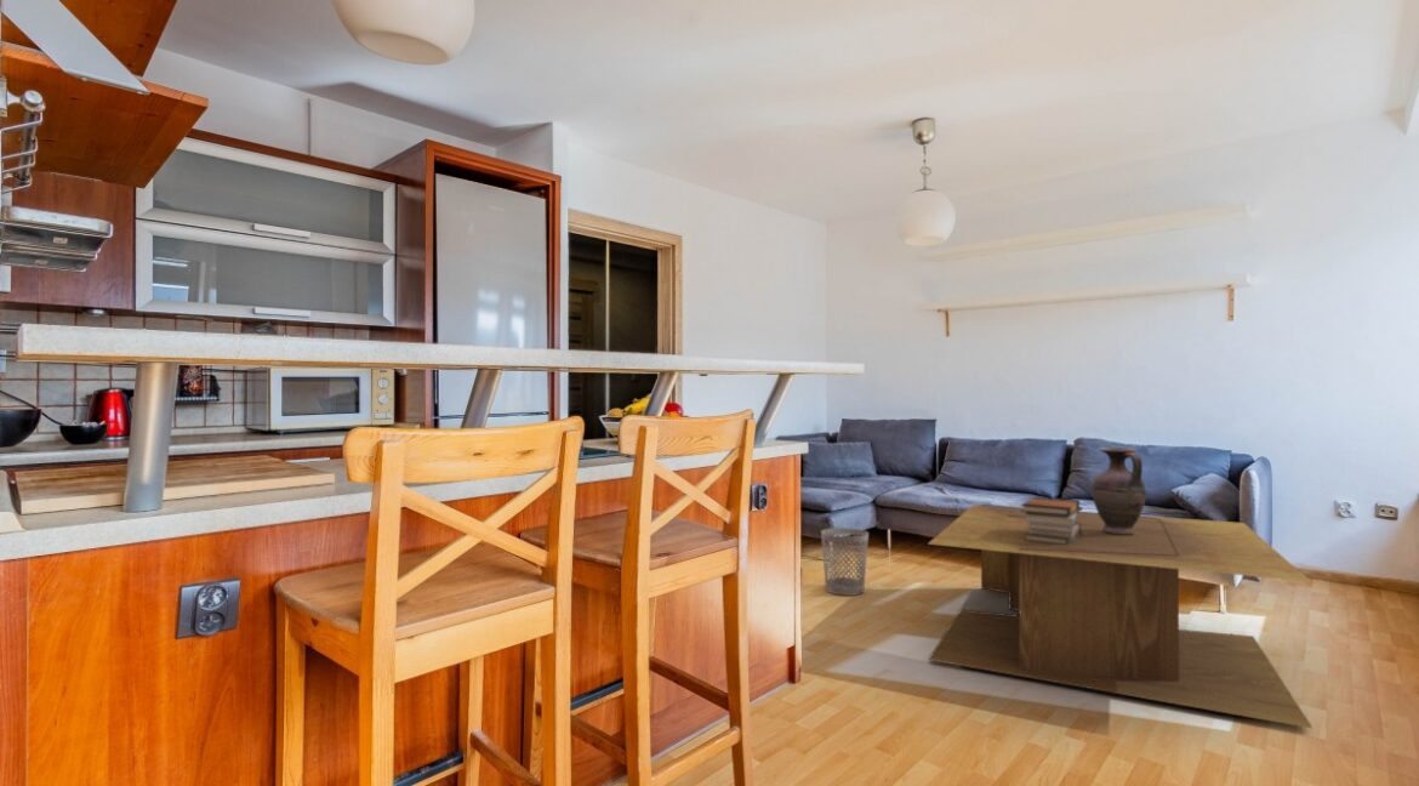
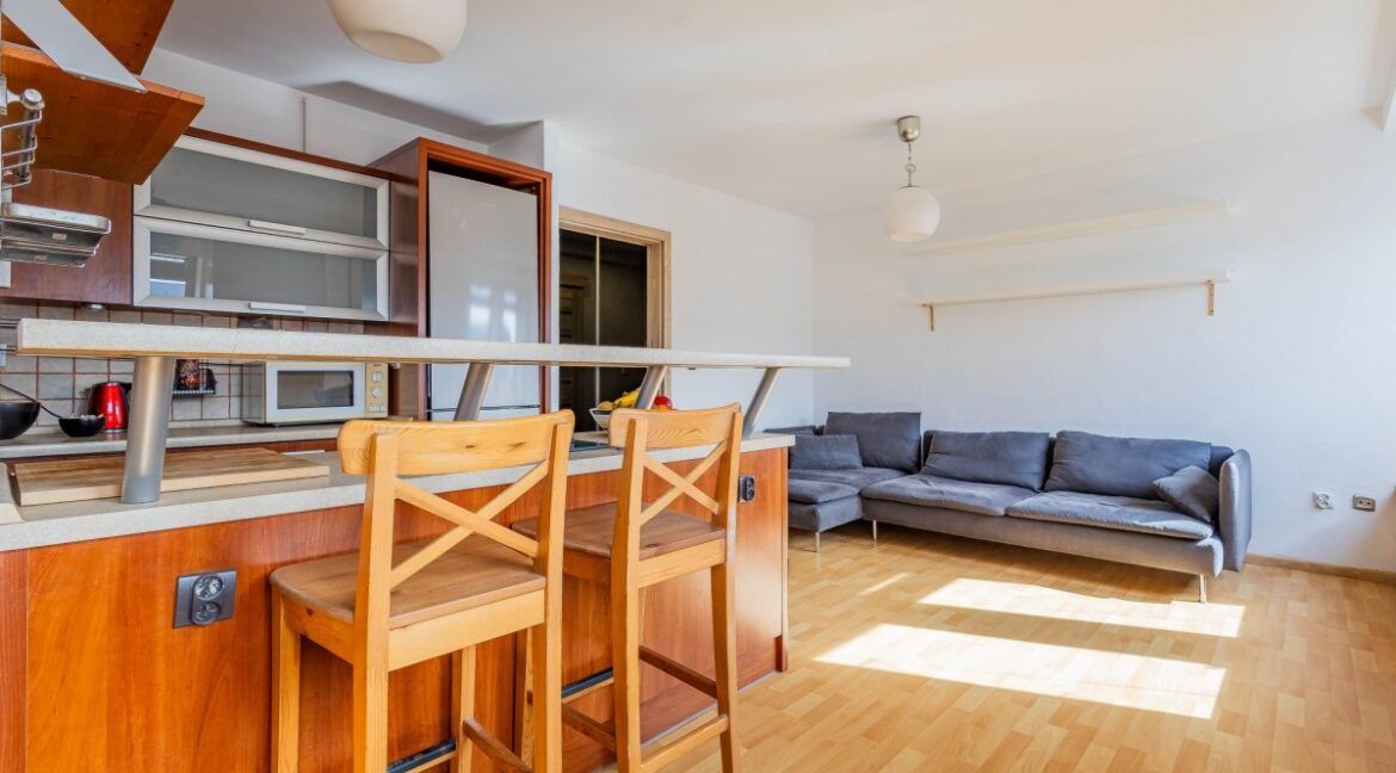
- vase (1118, 490)
- coffee table (1098, 586)
- wastebasket (844, 560)
- book stack (1052, 519)
